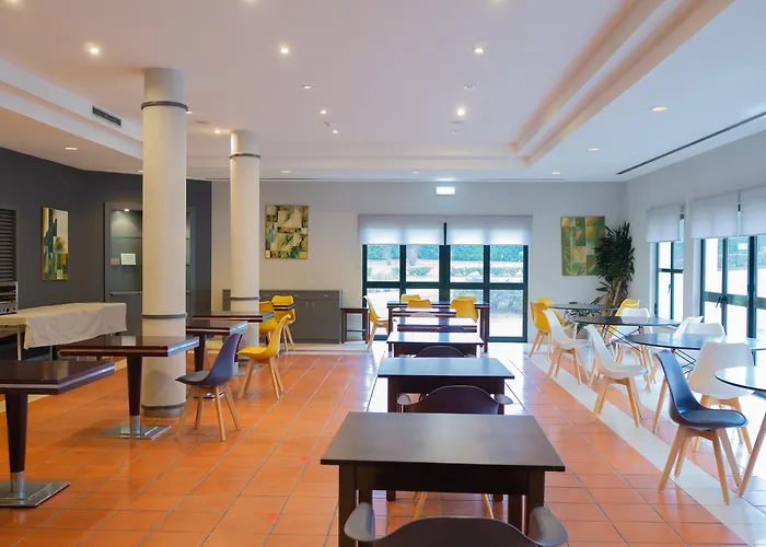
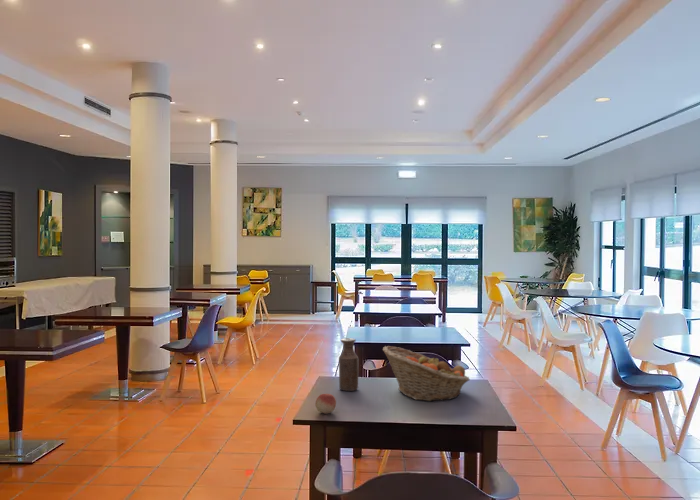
+ bottle (348, 364)
+ fruit (325, 403)
+ fruit basket (424, 370)
